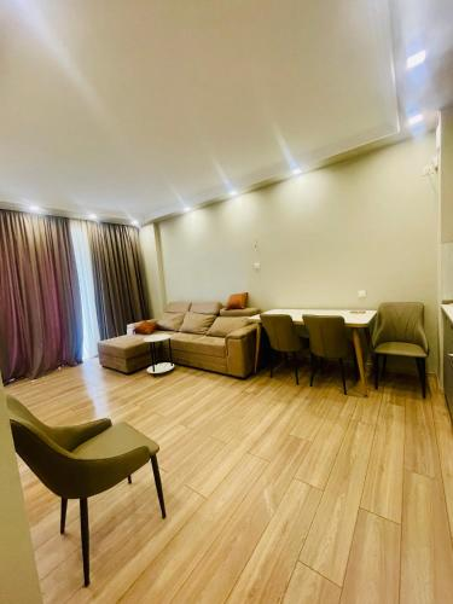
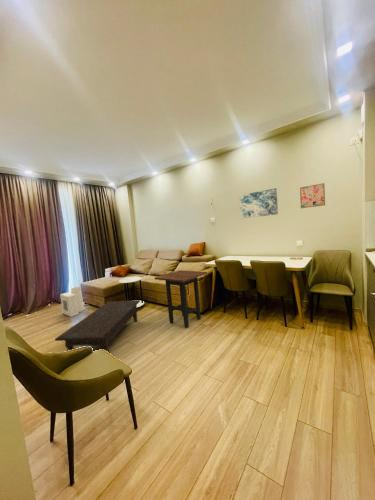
+ air purifier (76, 299)
+ coffee table (107, 326)
+ side table (183, 298)
+ wall art (312, 196)
+ wall art (257, 204)
